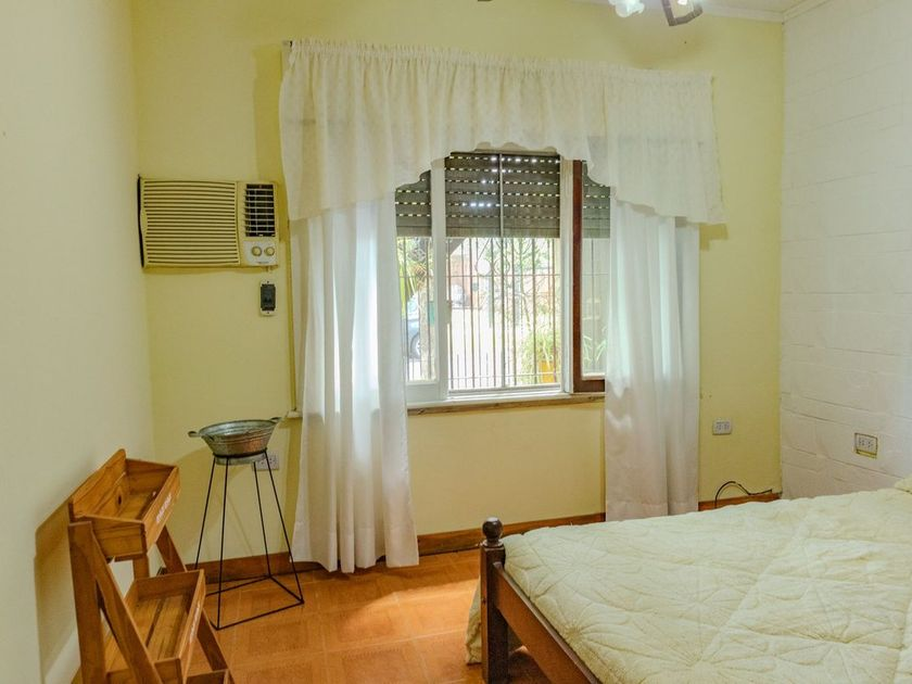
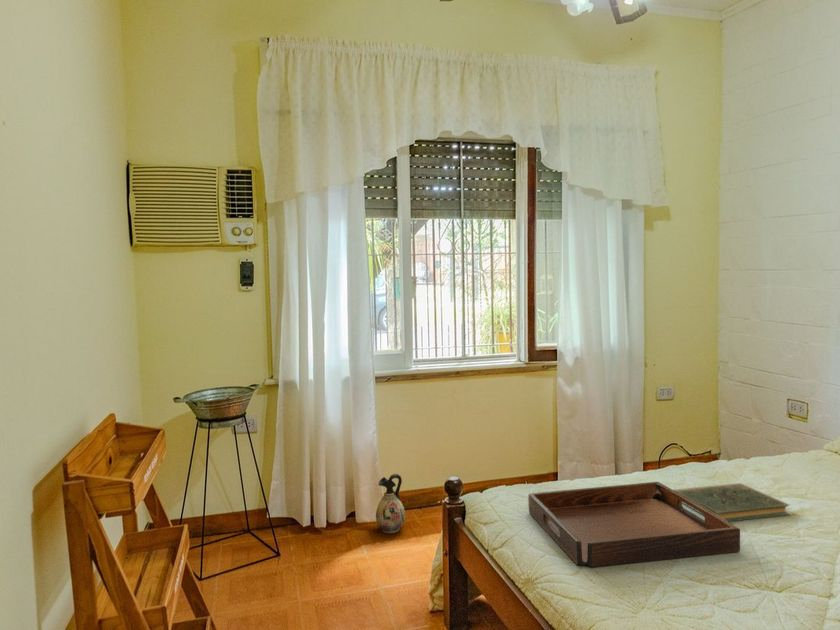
+ book (729, 501)
+ ceramic jug (391, 502)
+ serving tray (624, 519)
